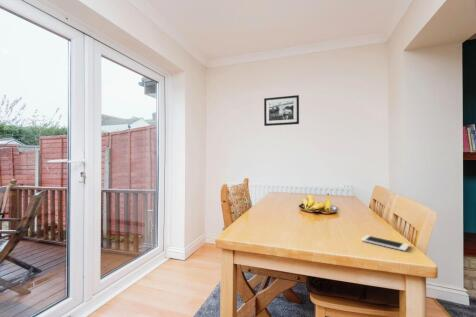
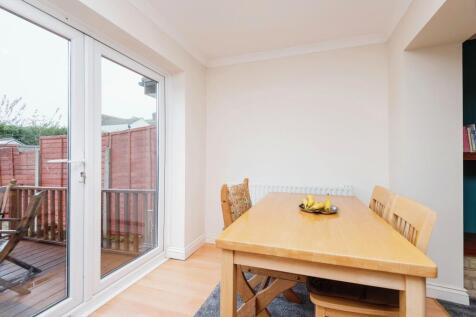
- cell phone (384, 242)
- picture frame (281, 110)
